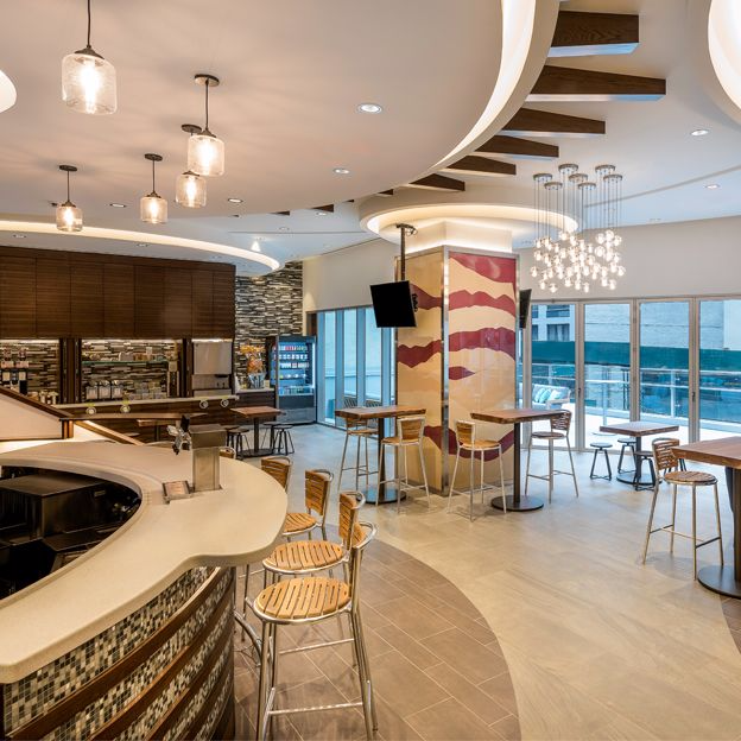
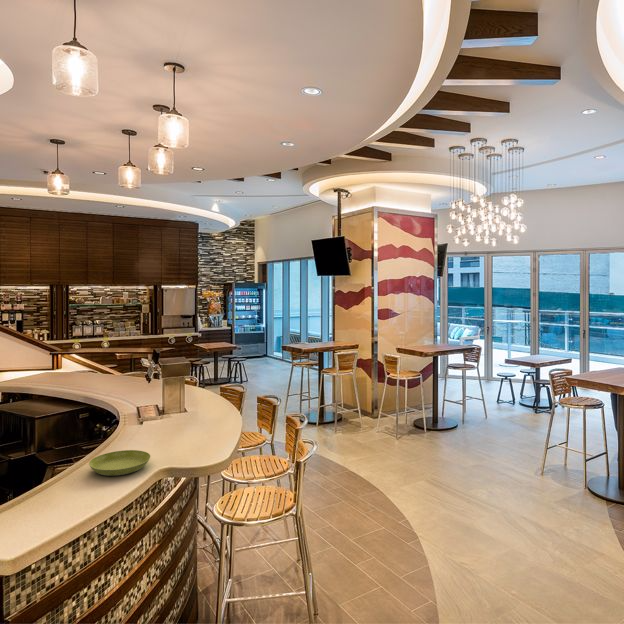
+ saucer (120, 463)
